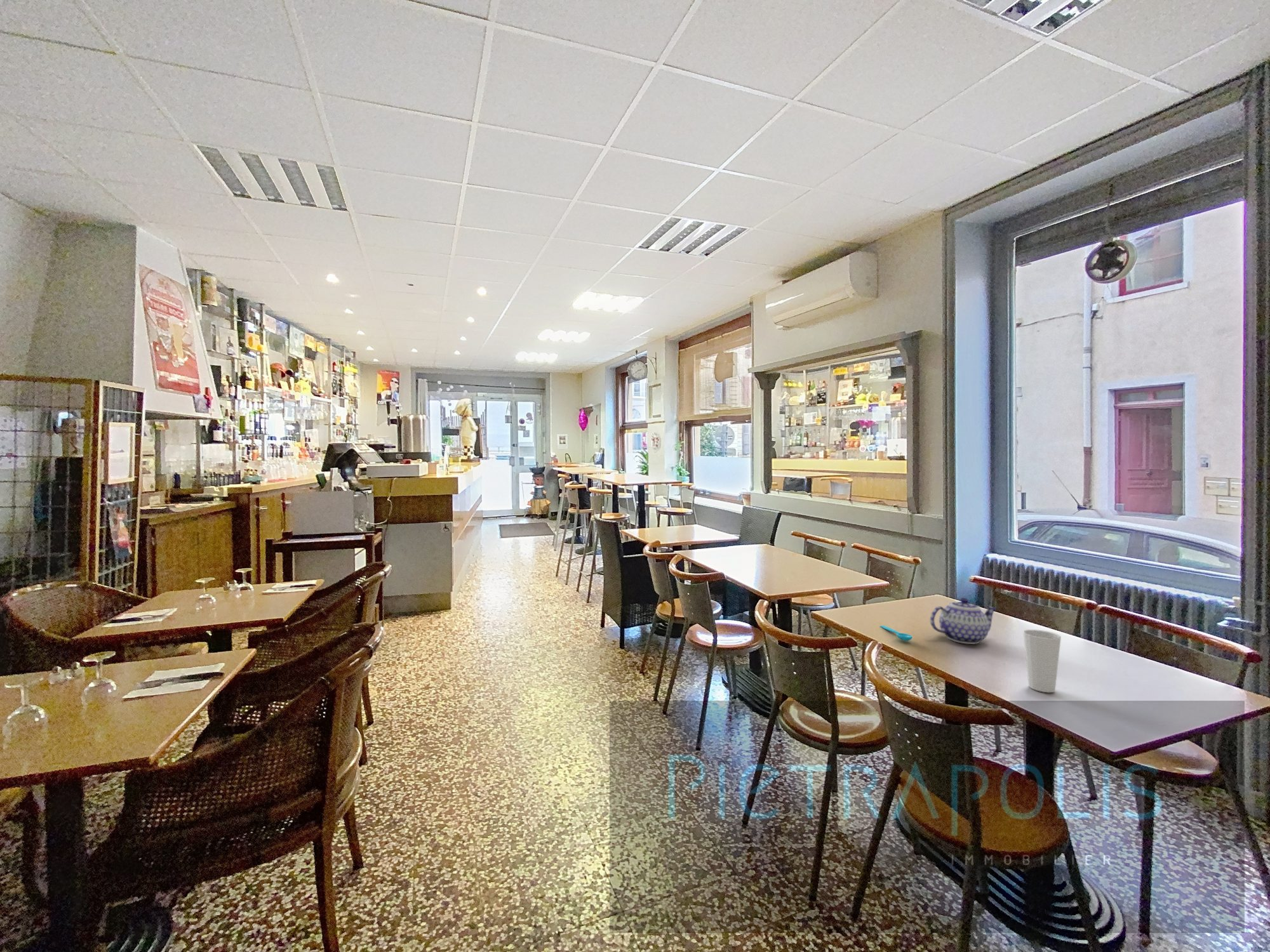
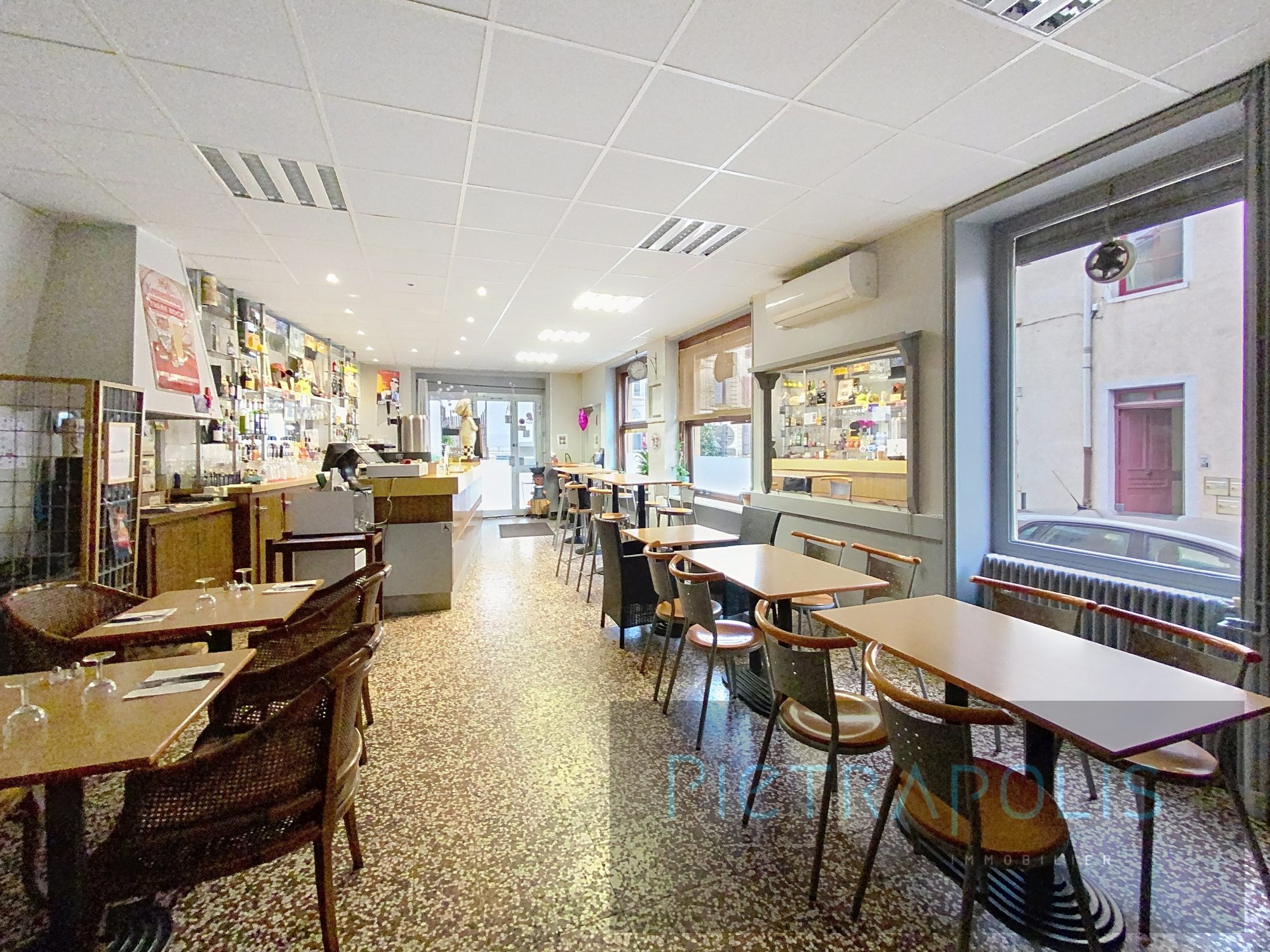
- teapot (963, 618)
- cup (1041, 661)
- spoon (895, 631)
